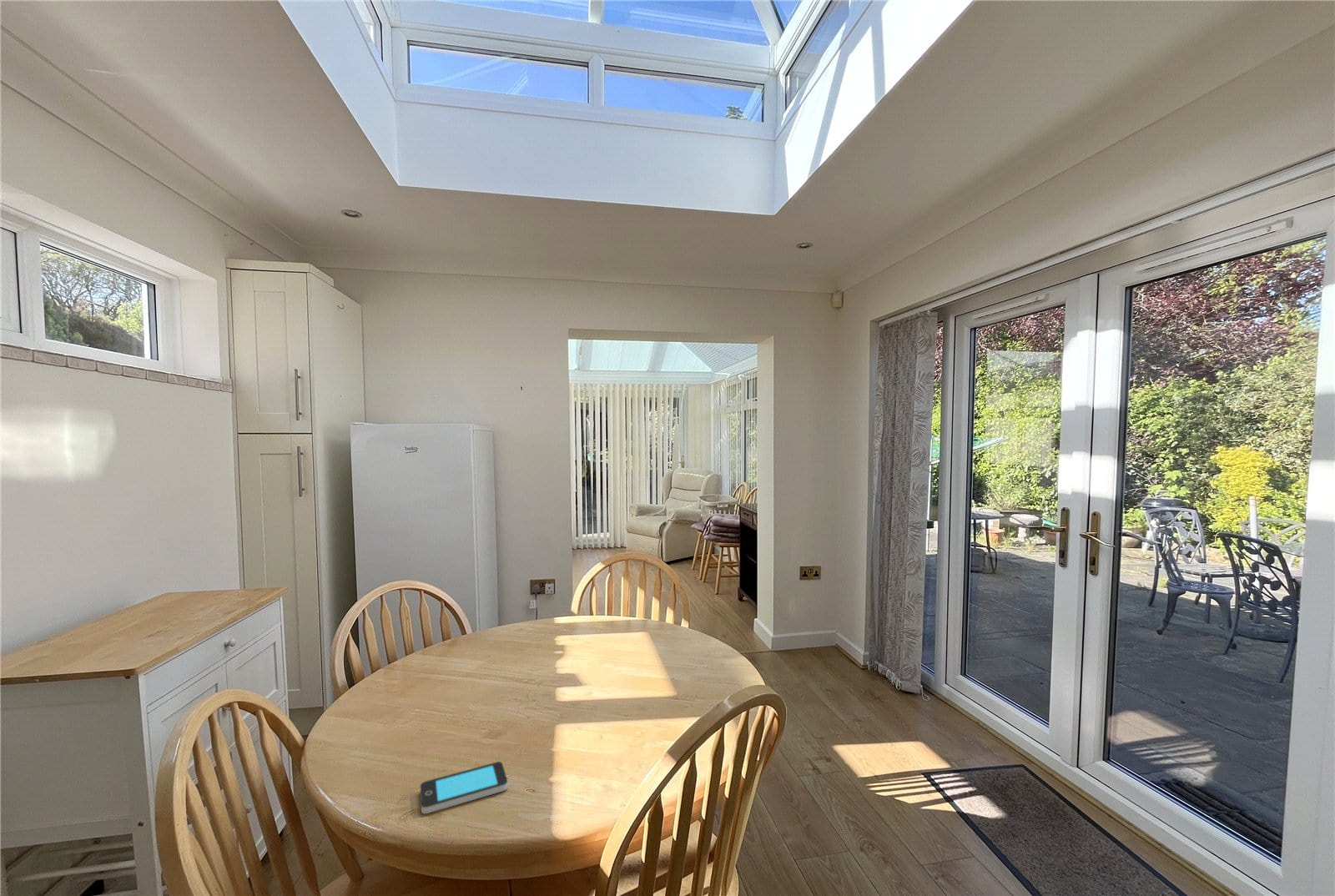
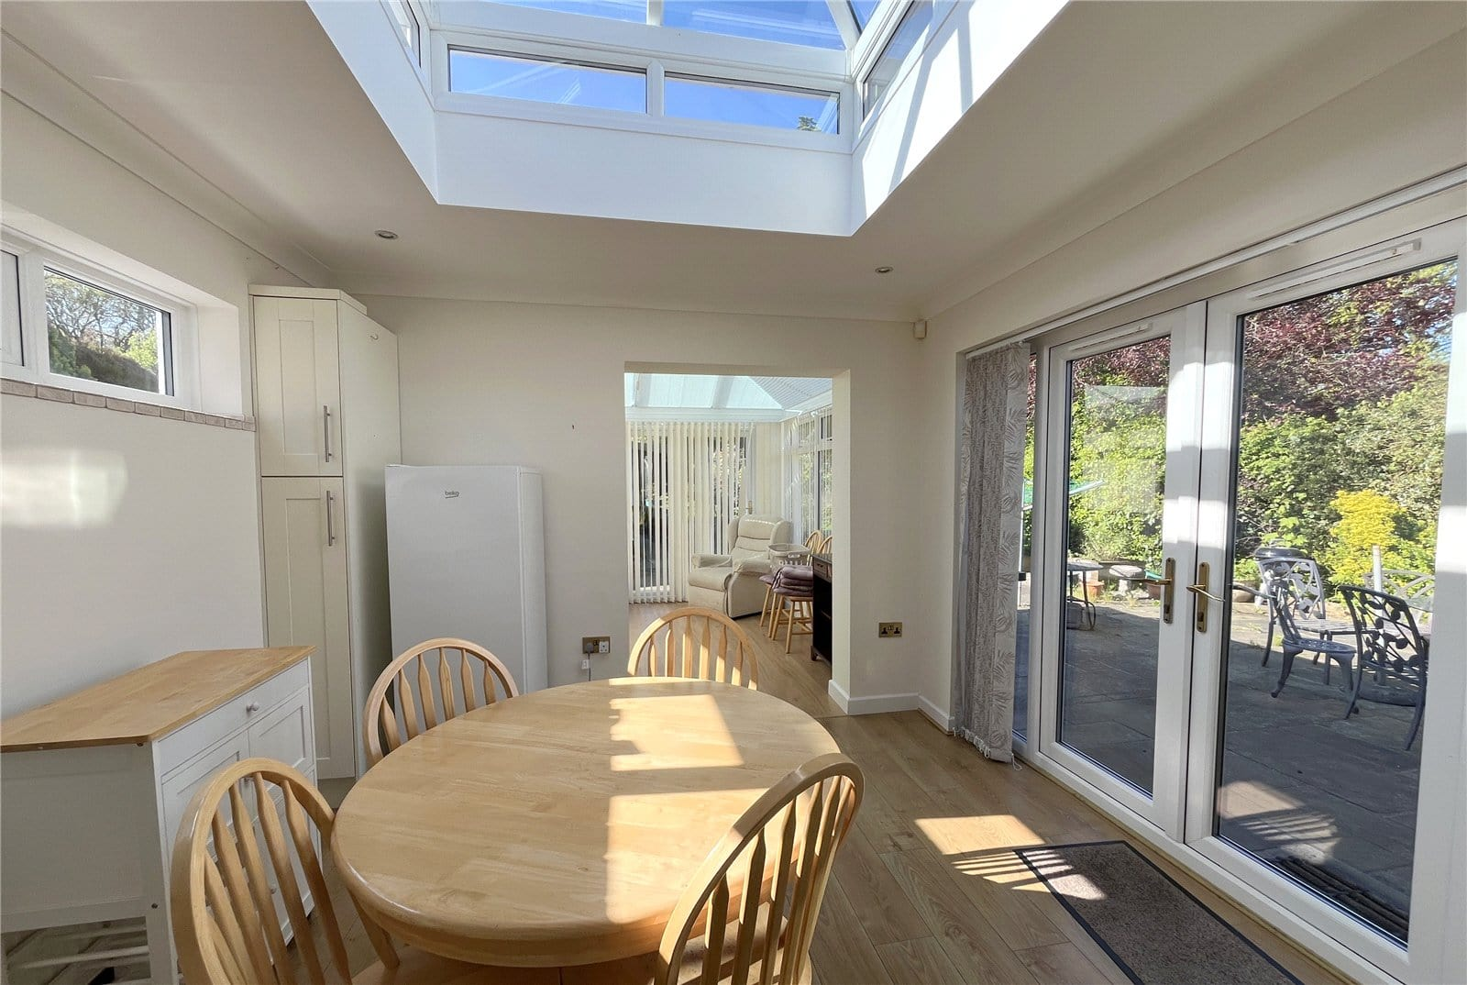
- smartphone (464, 786)
